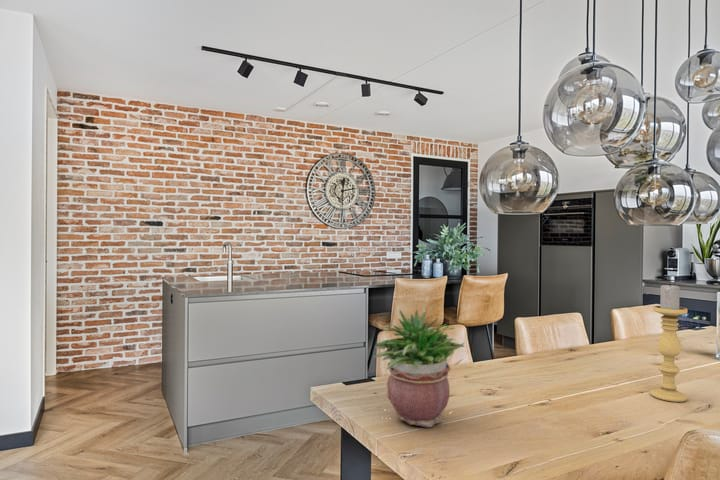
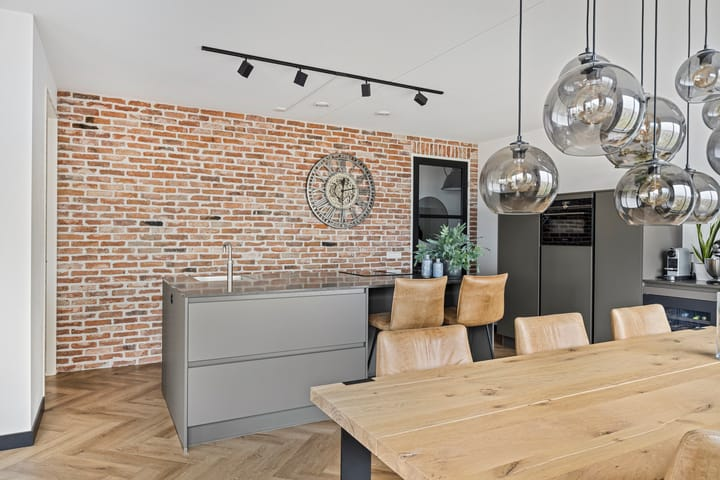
- potted plant (419, 365)
- candle holder (669, 339)
